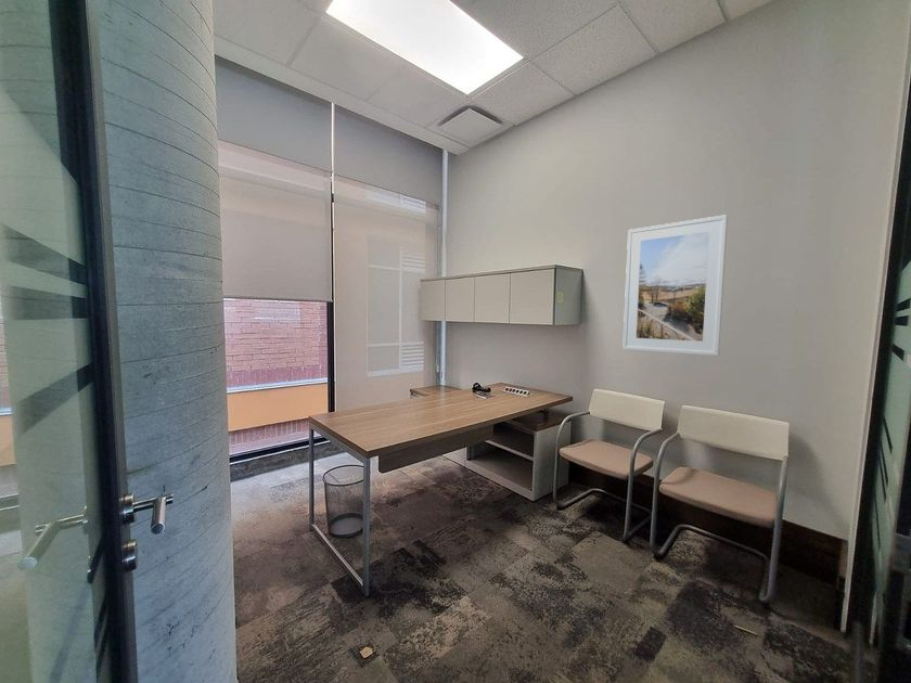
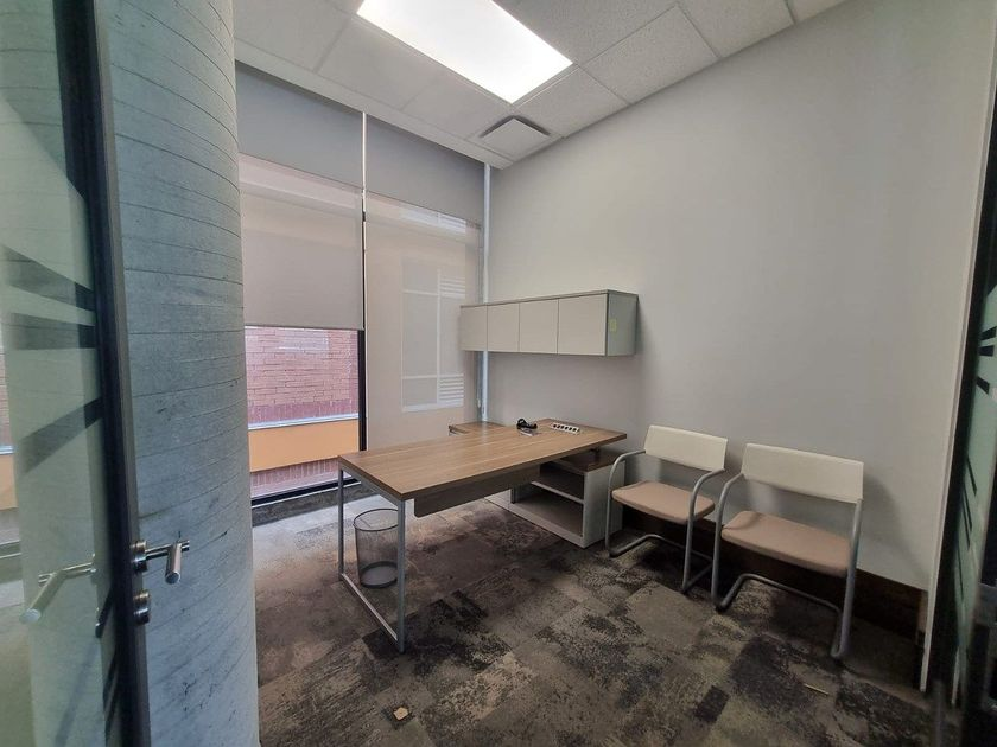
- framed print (670, 288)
